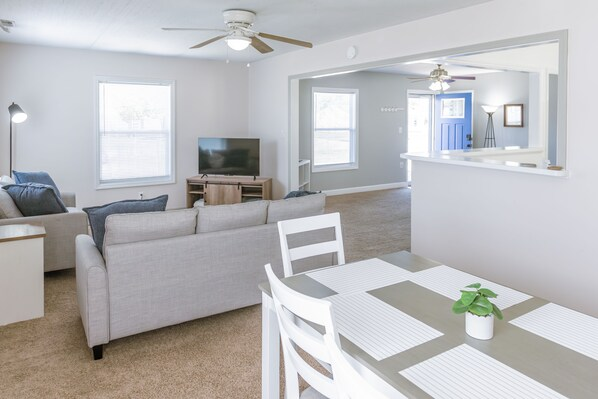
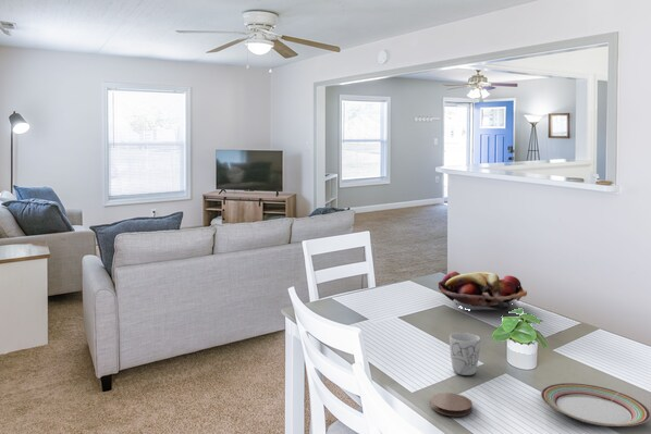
+ plate (592, 406)
+ coaster (451, 404)
+ mug (466, 352)
+ fruit basket (481, 287)
